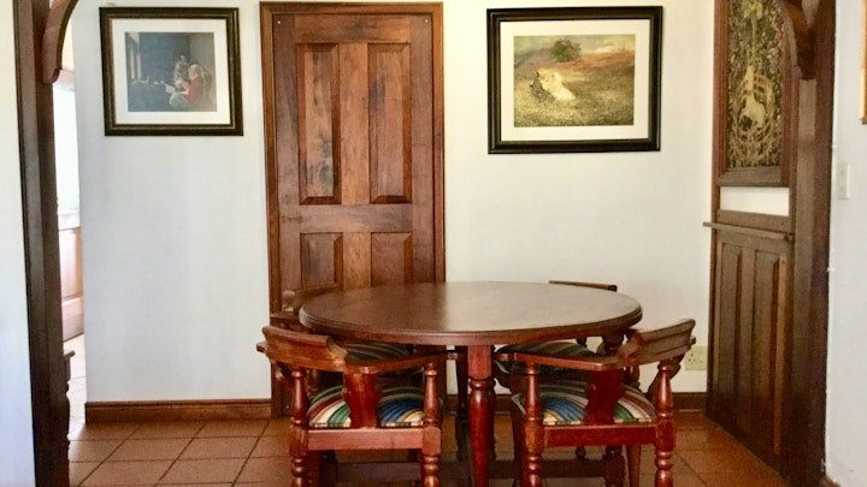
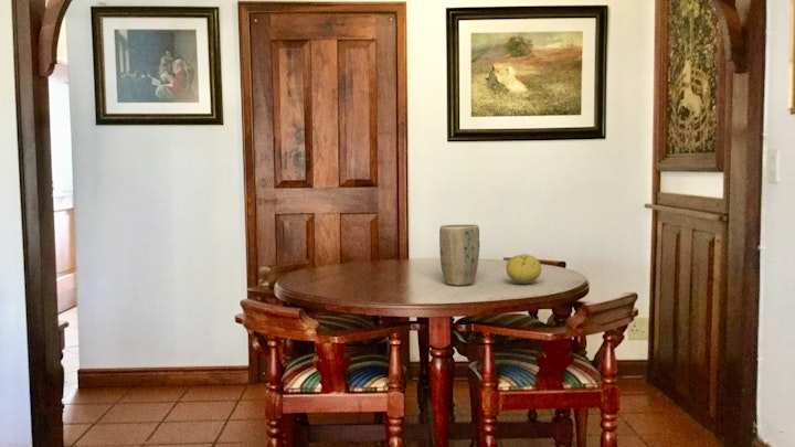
+ fruit (523, 268)
+ plant pot (459, 254)
